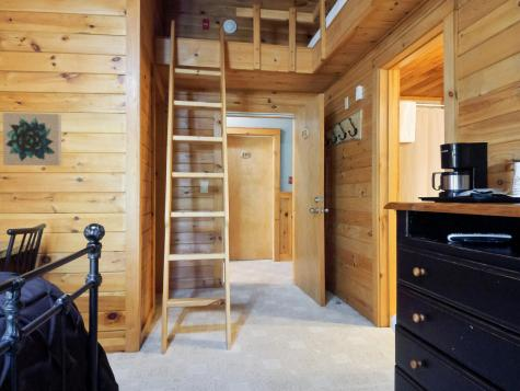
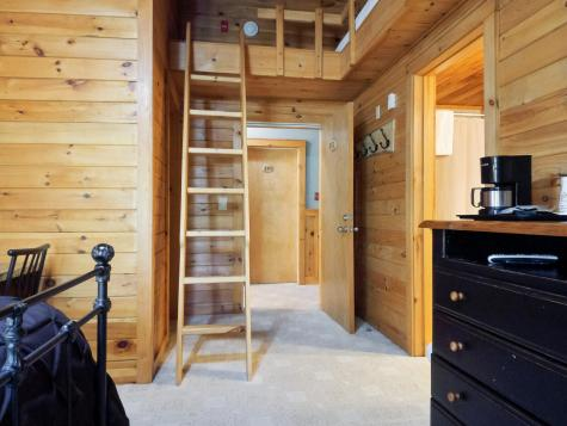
- wall art (32, 139)
